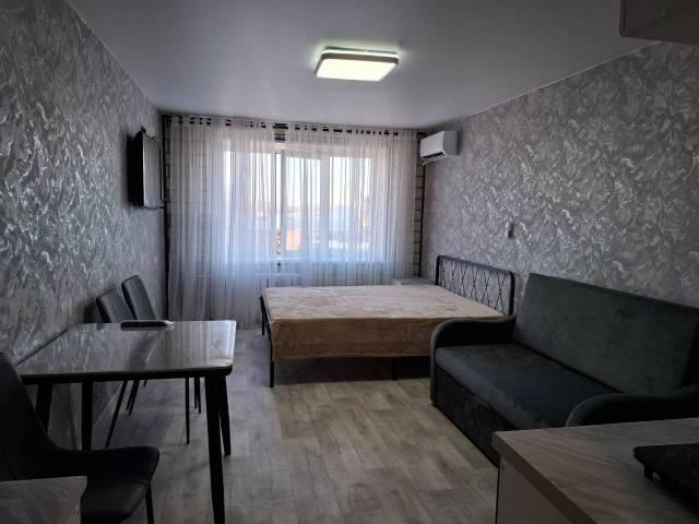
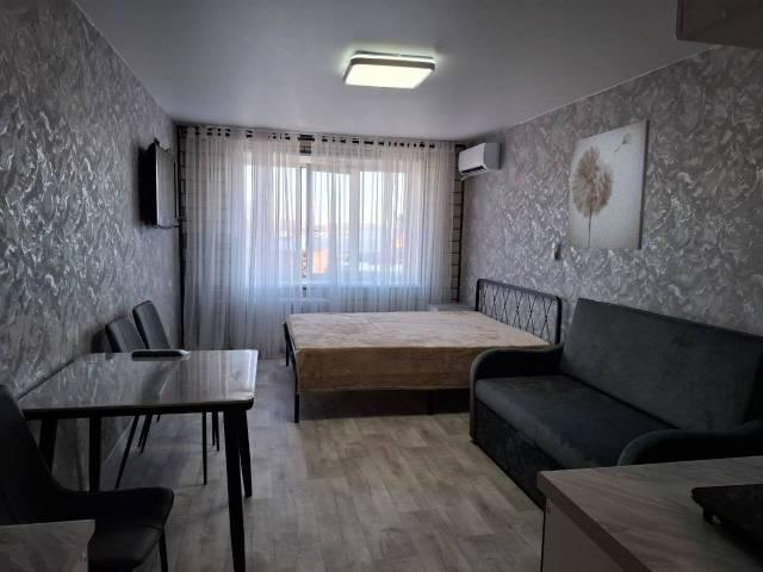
+ wall art (603, 191)
